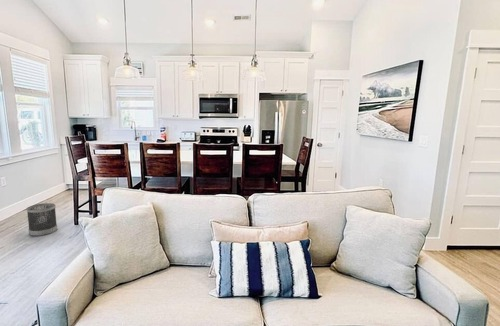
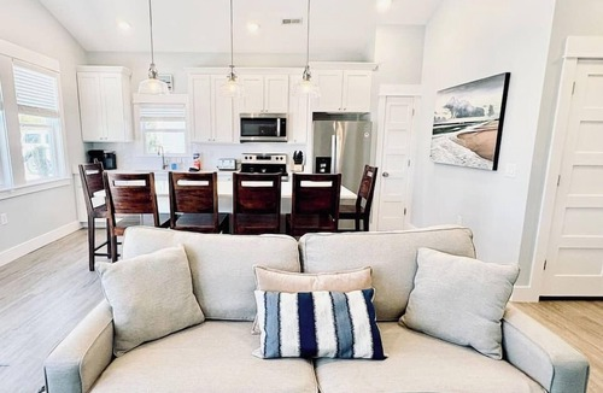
- wastebasket (42, 219)
